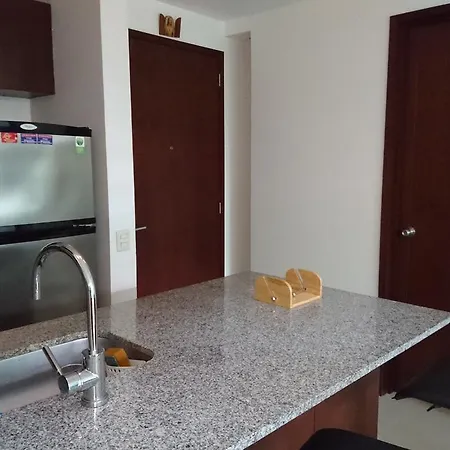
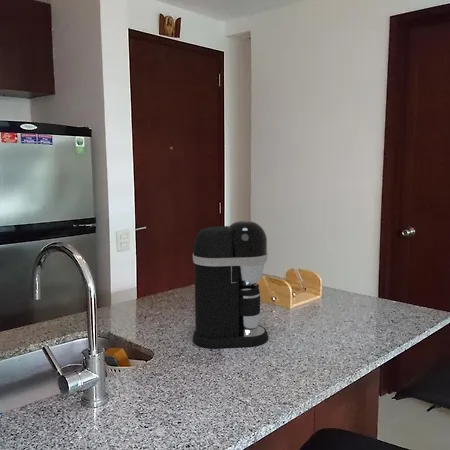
+ coffee maker (230, 281)
